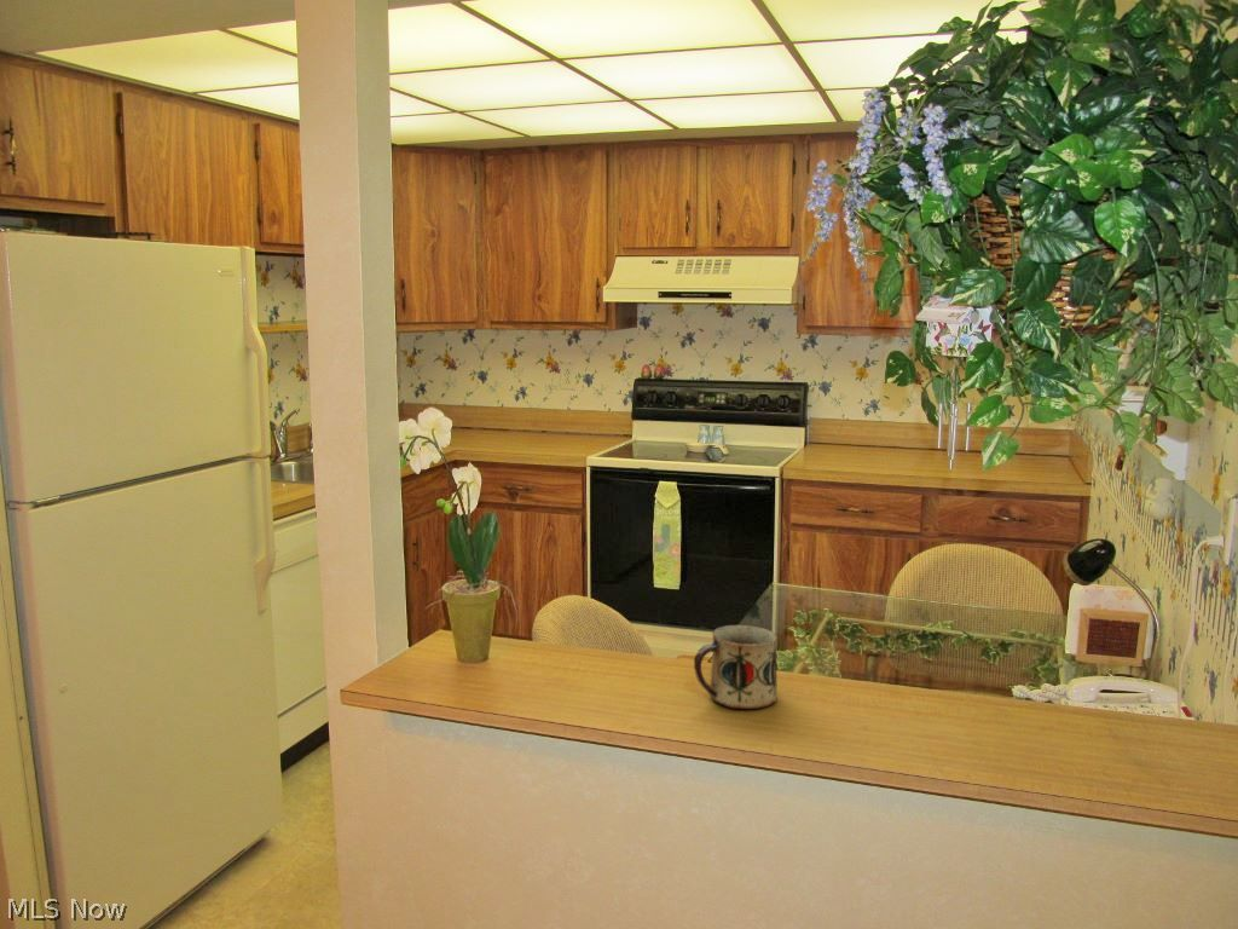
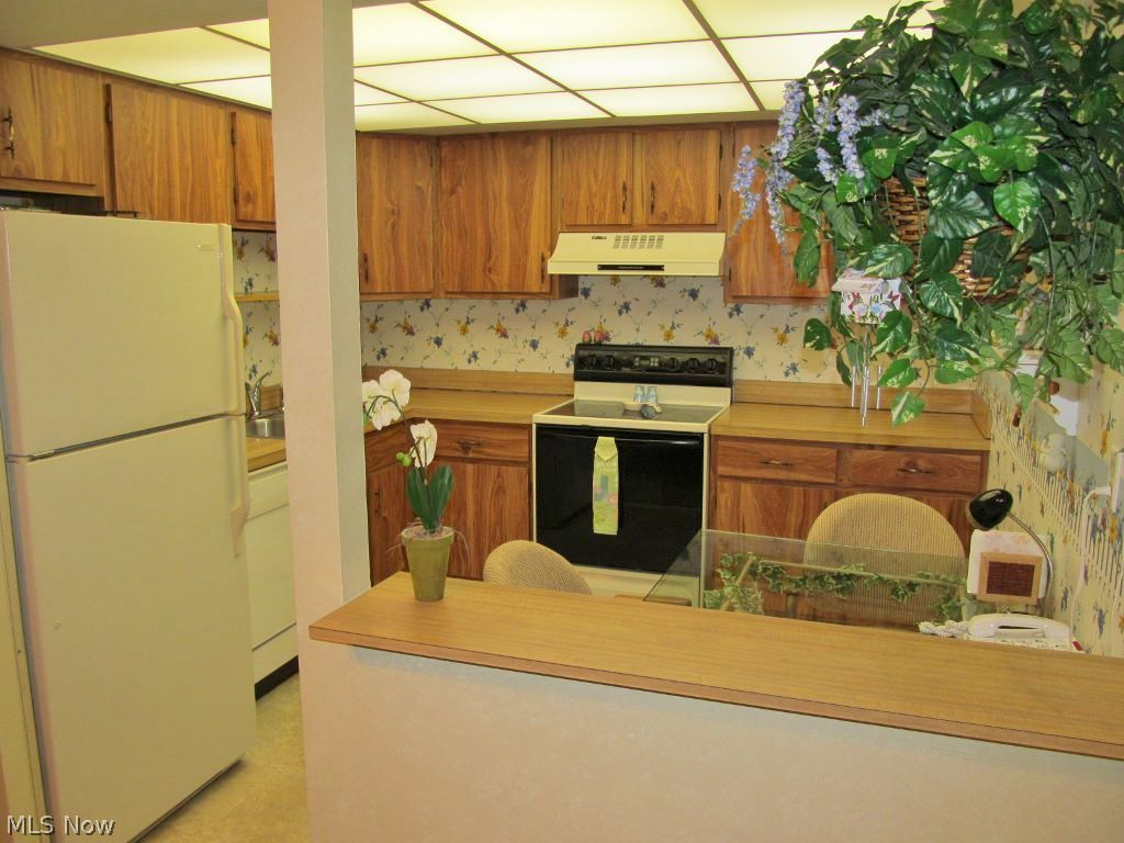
- mug (739, 665)
